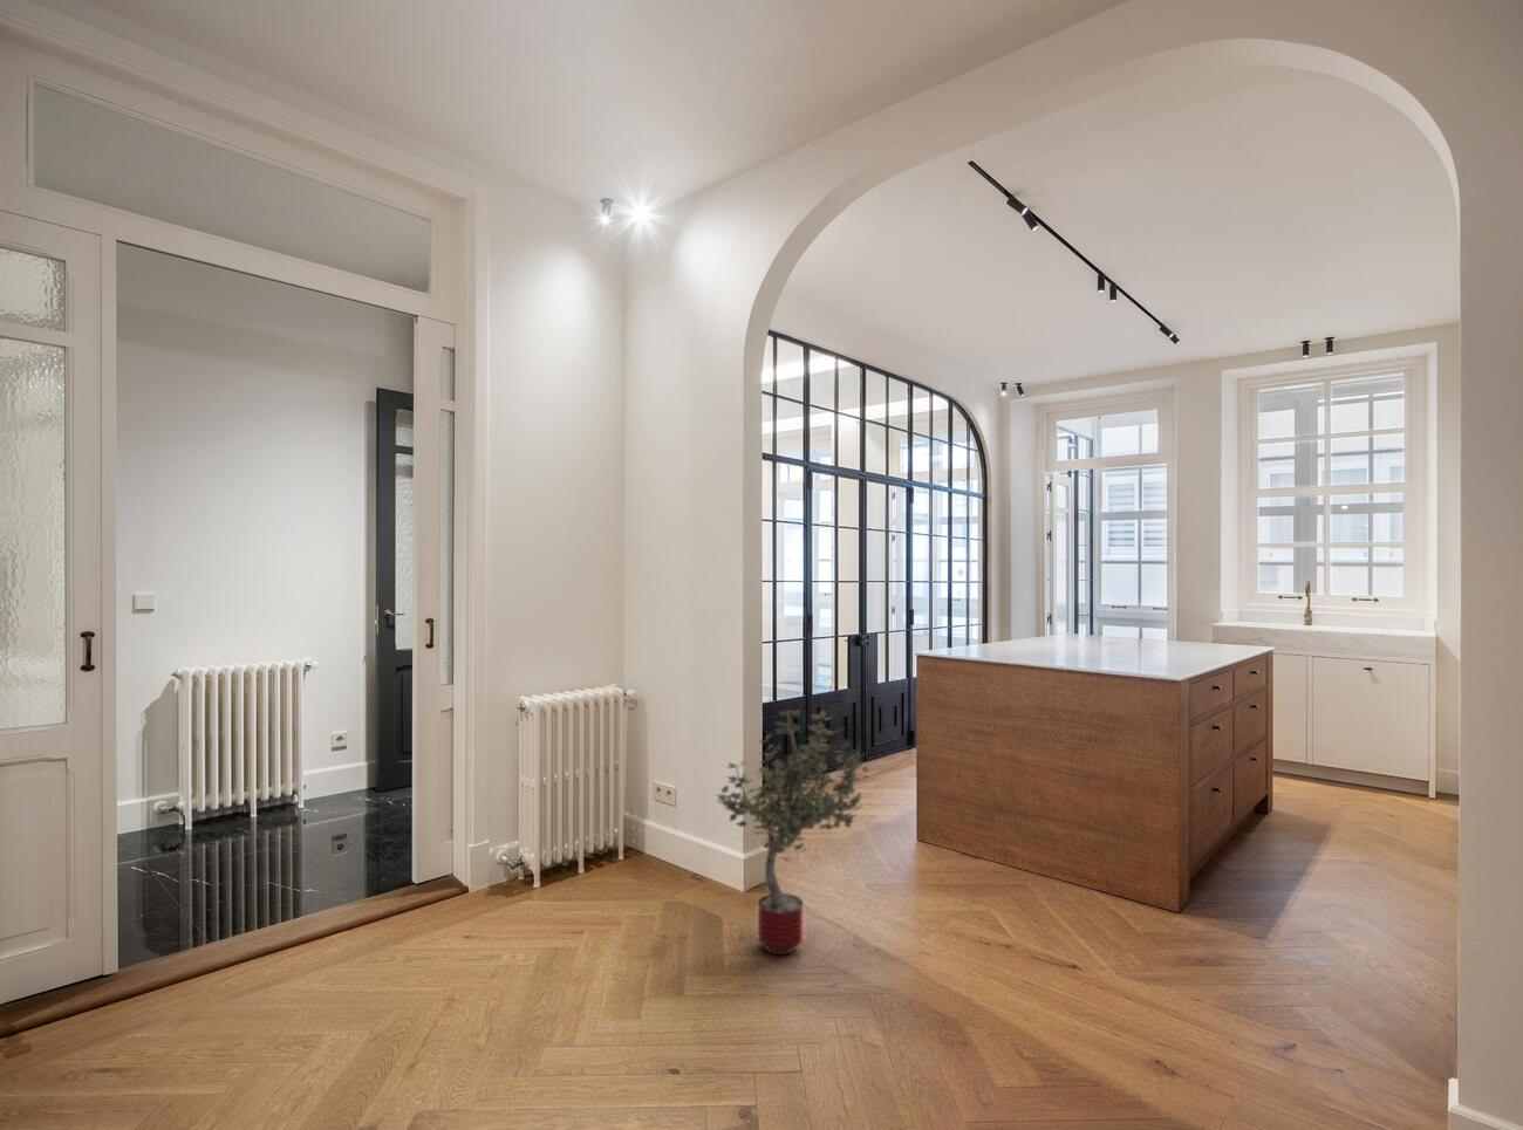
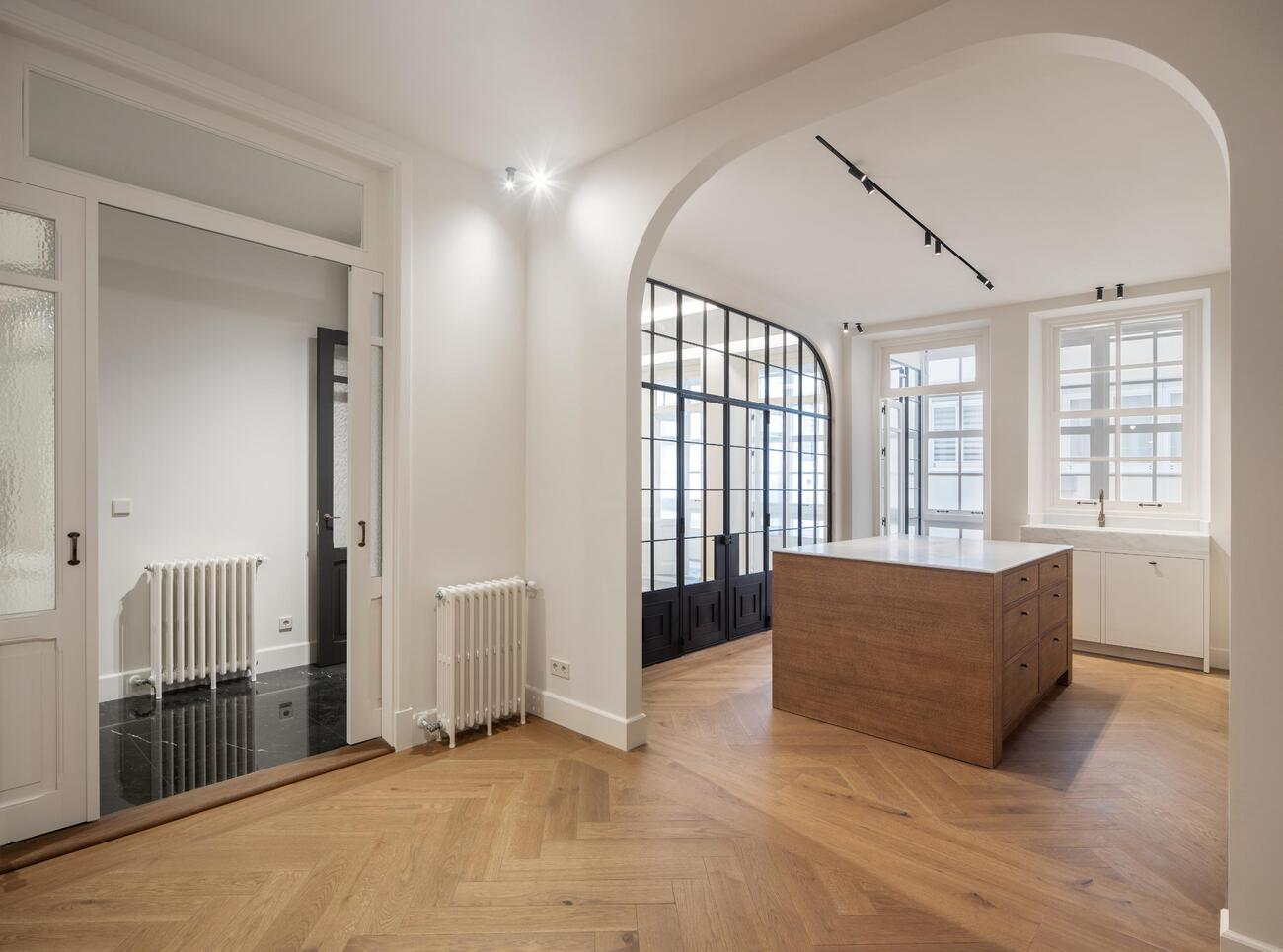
- potted tree (789, 824)
